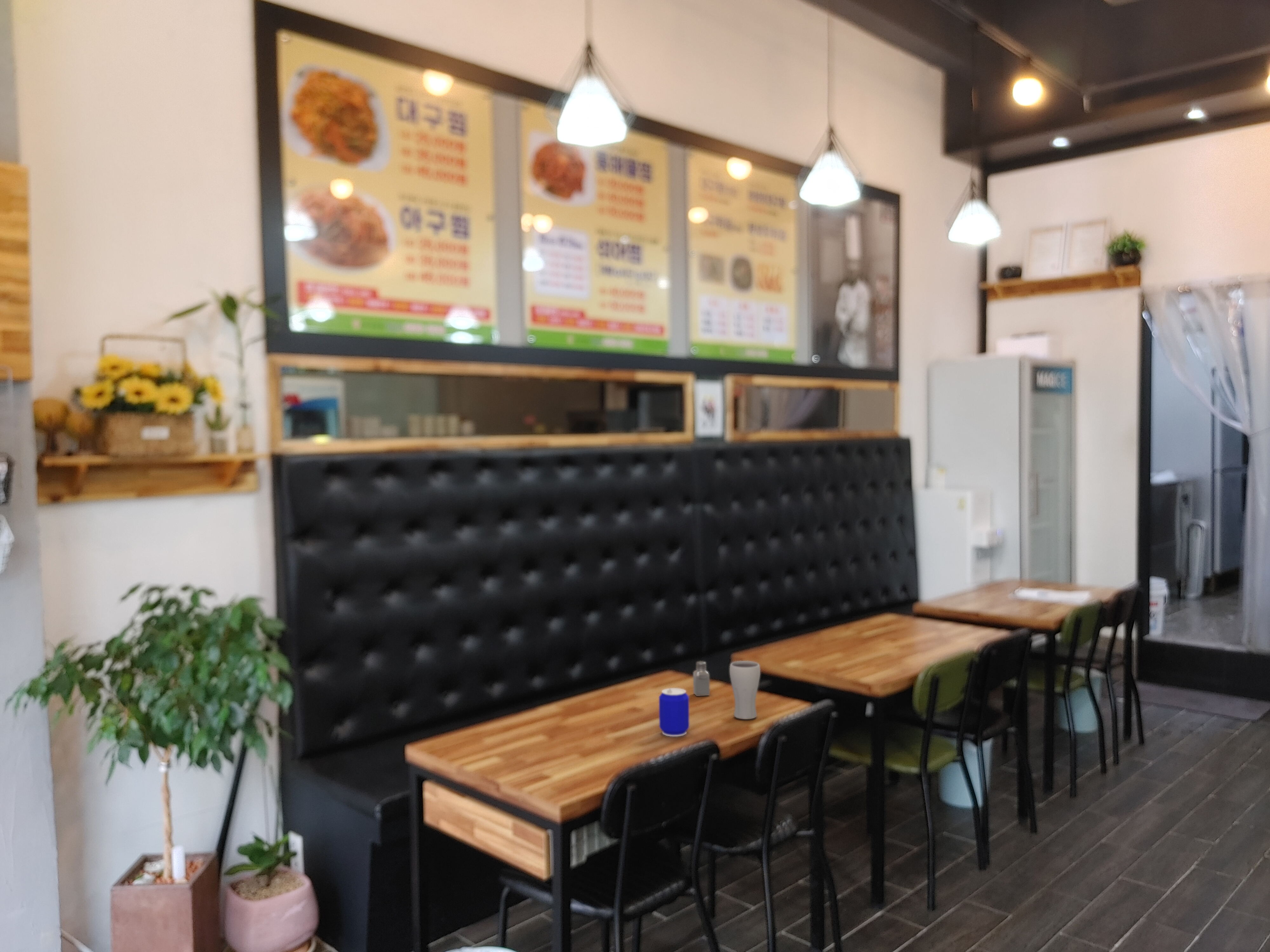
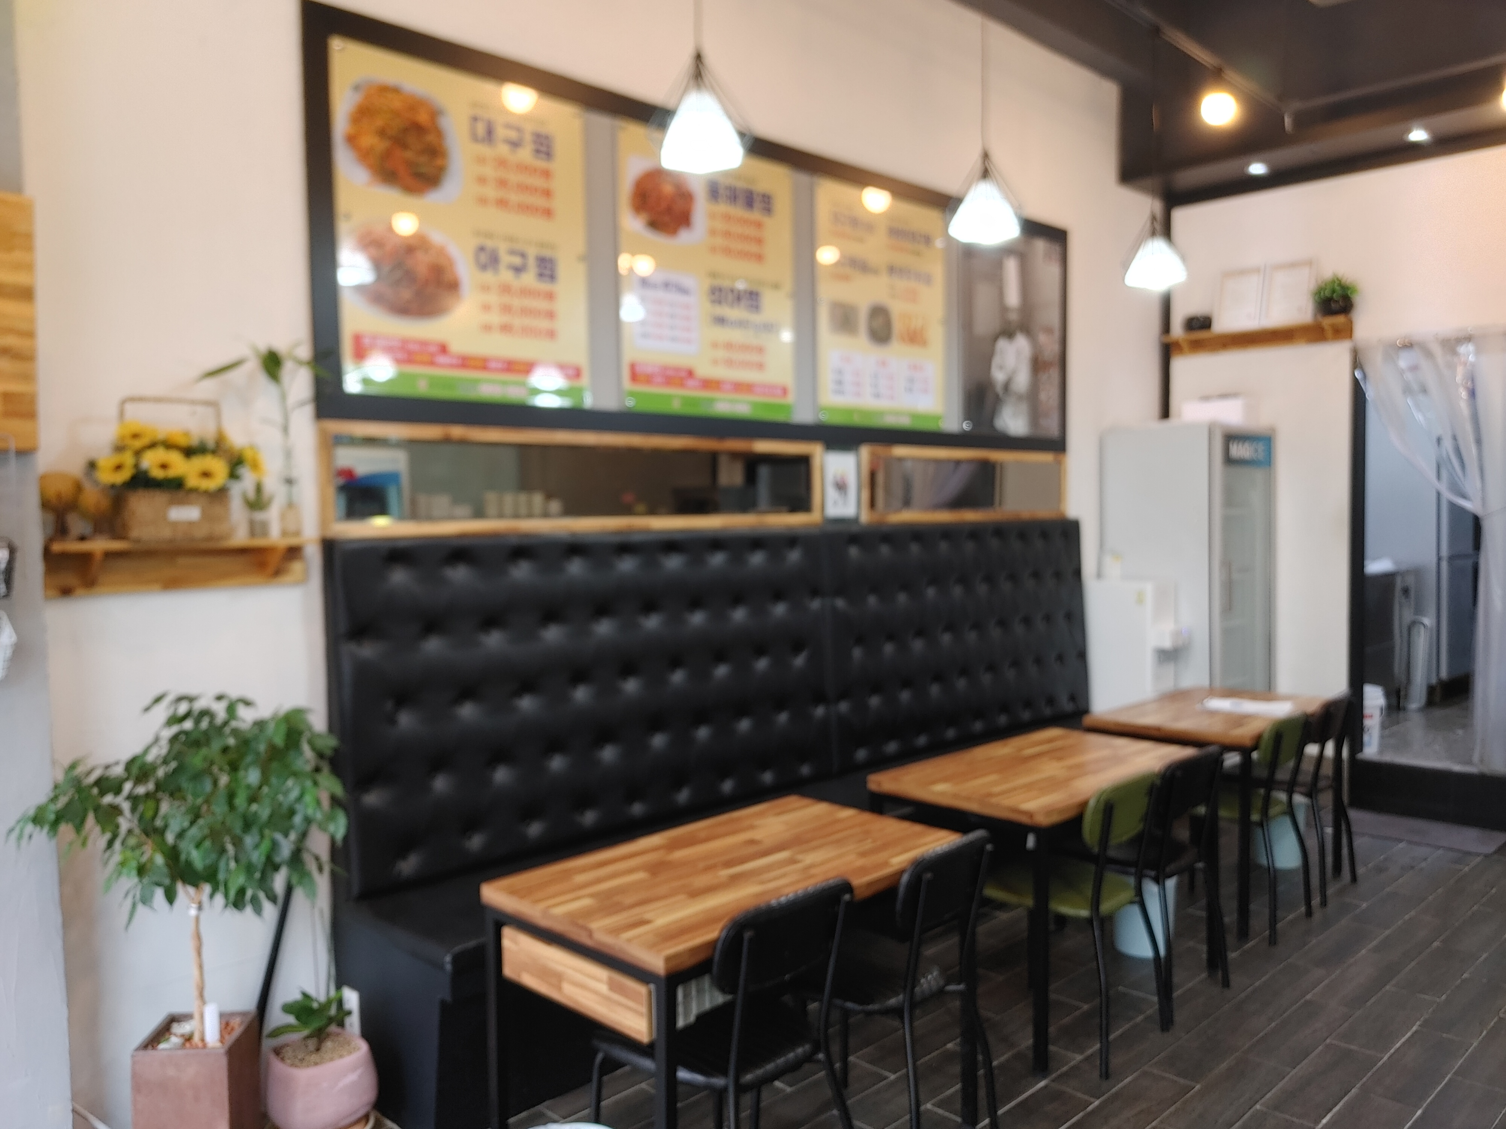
- saltshaker (701, 678)
- drinking glass (745, 690)
- beer can (674, 711)
